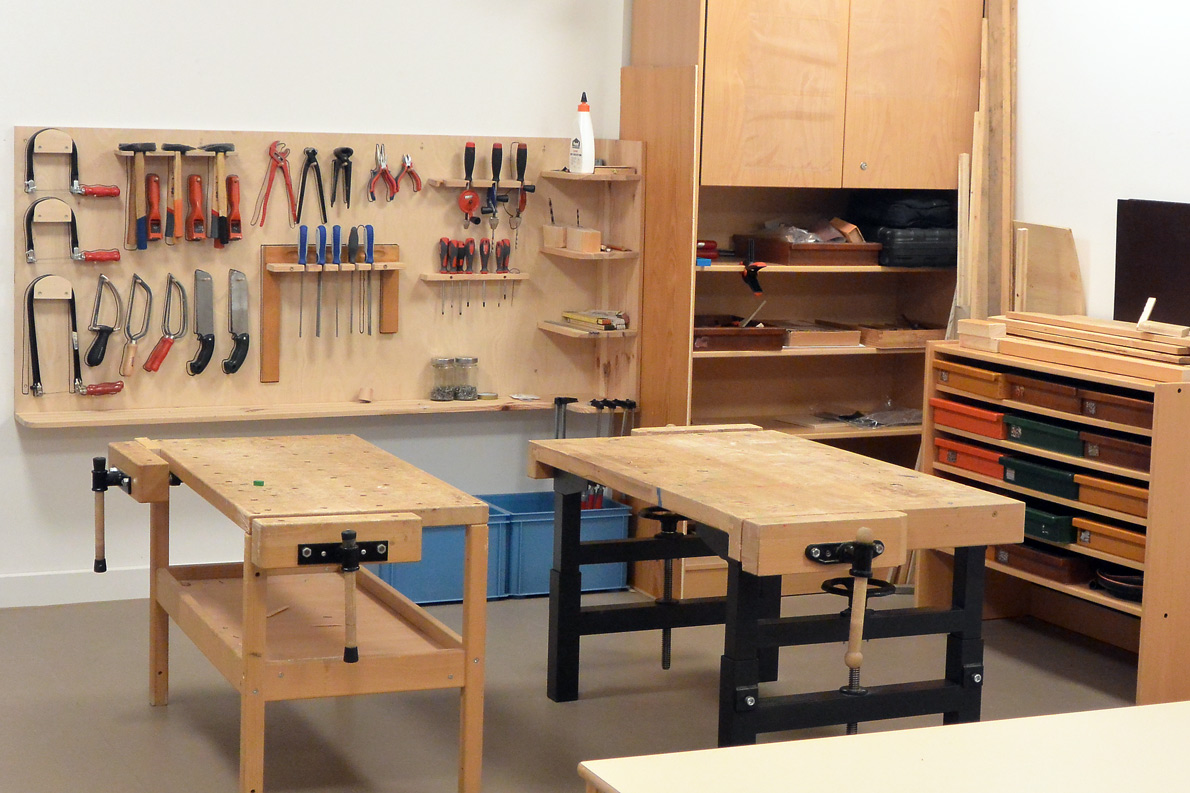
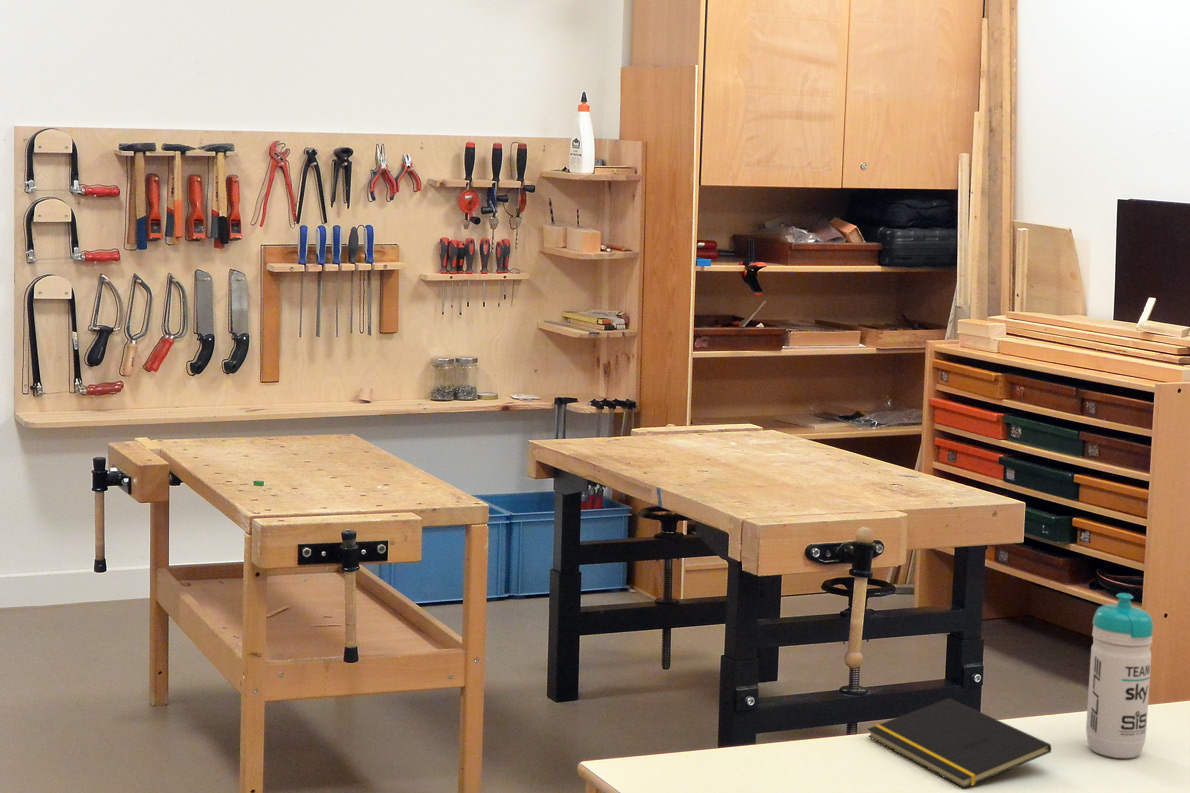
+ notepad (956, 740)
+ water bottle (1119, 672)
